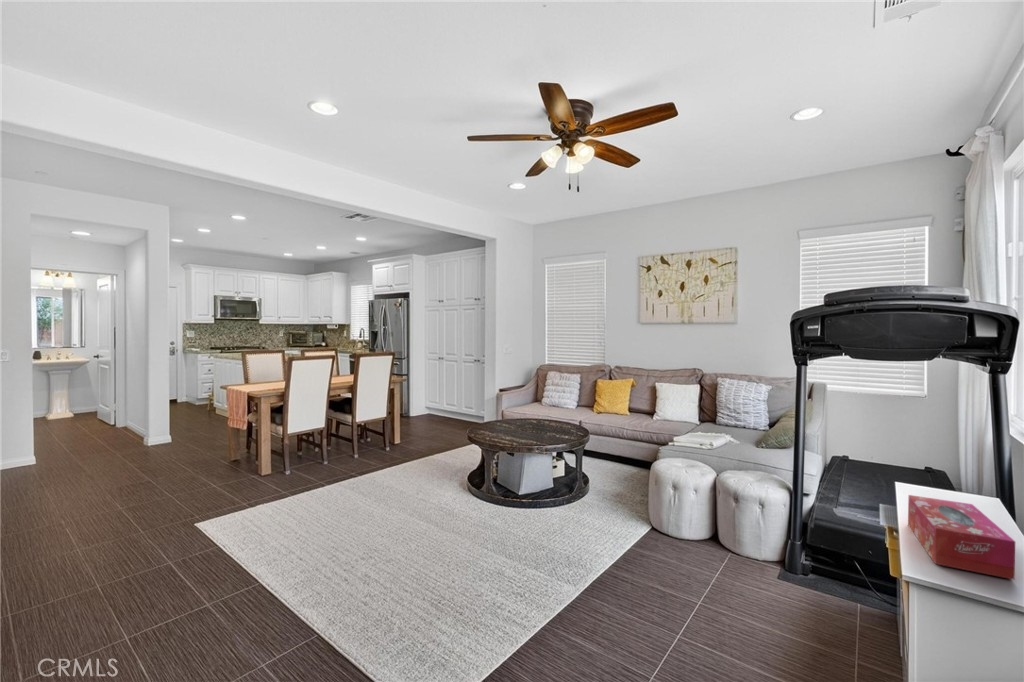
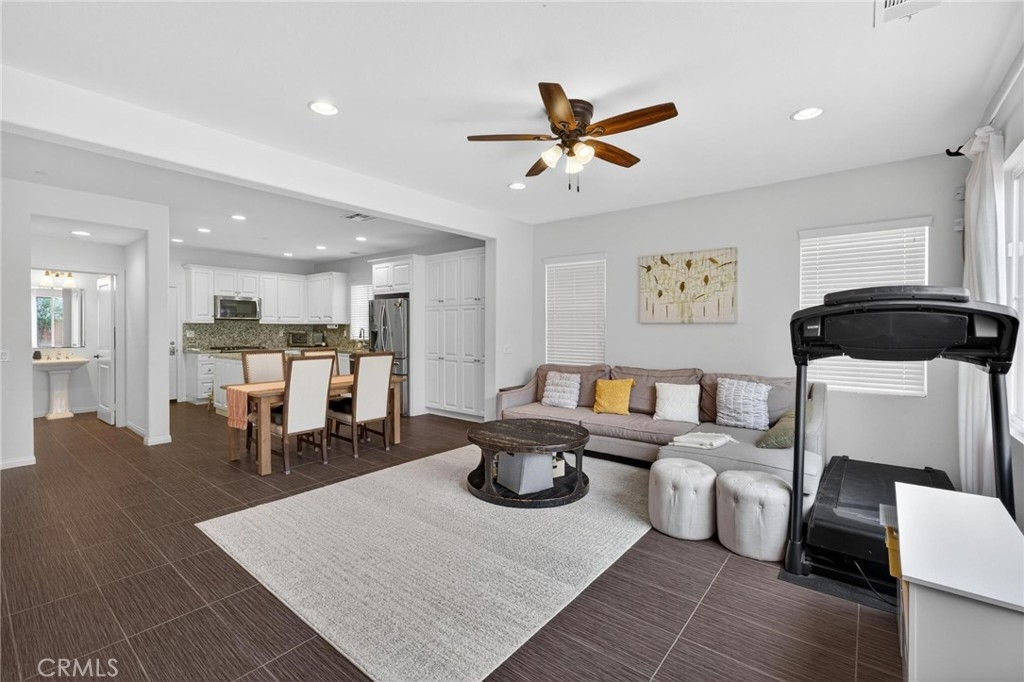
- tissue box (954, 532)
